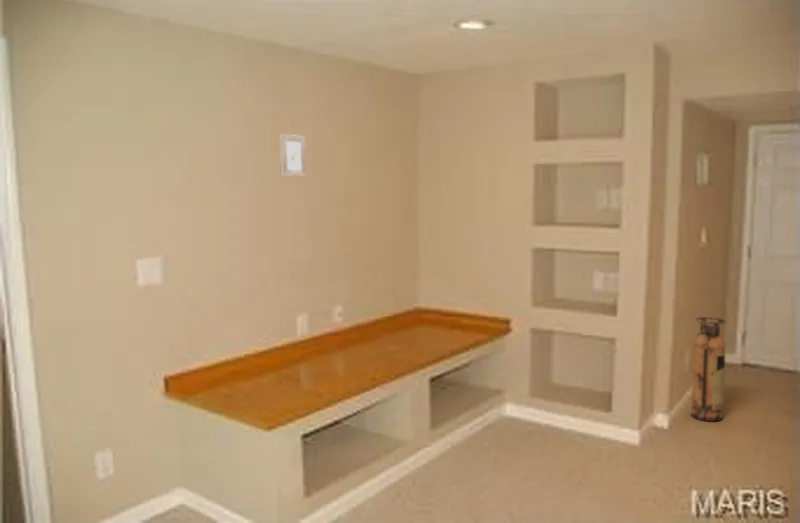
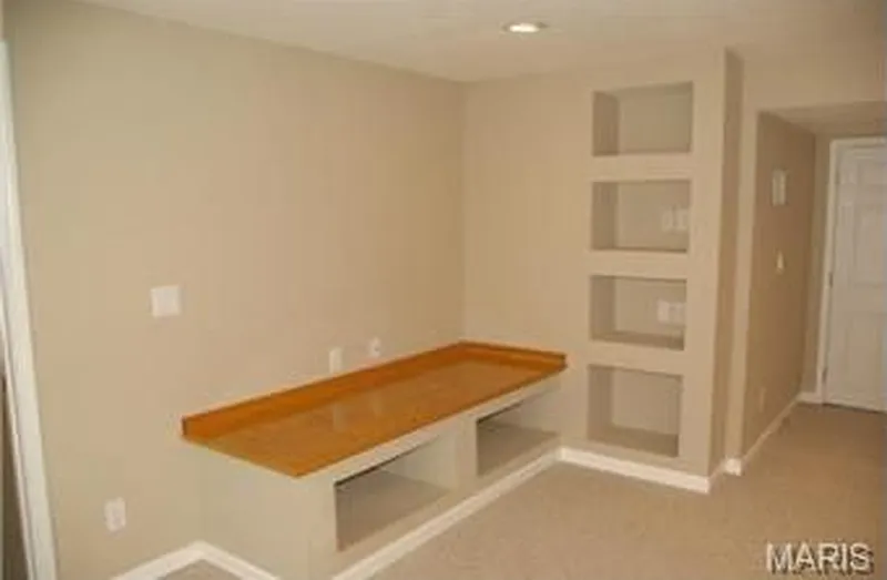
- fire extinguisher (707, 369)
- picture frame (293, 155)
